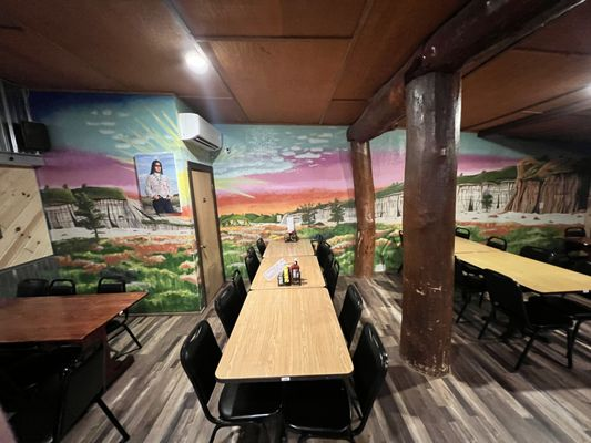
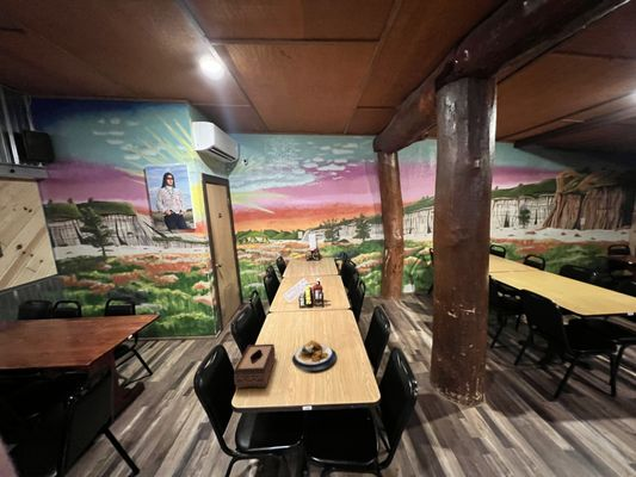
+ plate (314, 351)
+ tissue box (255, 364)
